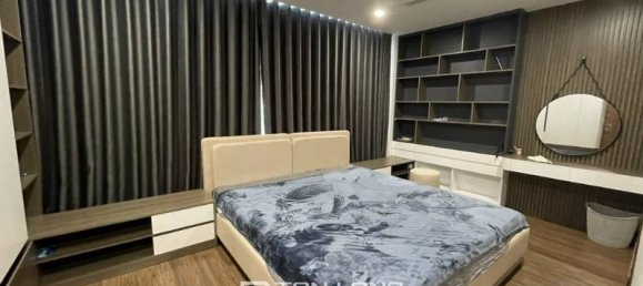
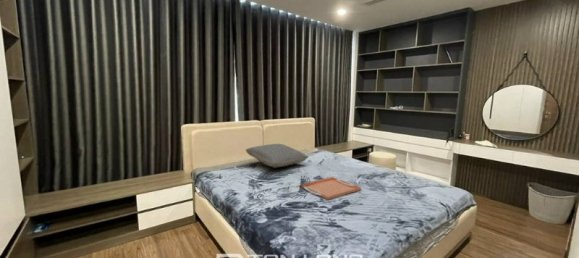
+ serving tray (330, 186)
+ pillow (276, 154)
